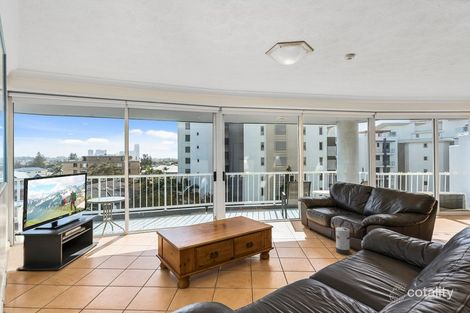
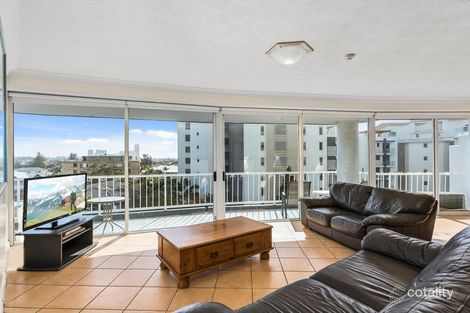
- watering can (342, 235)
